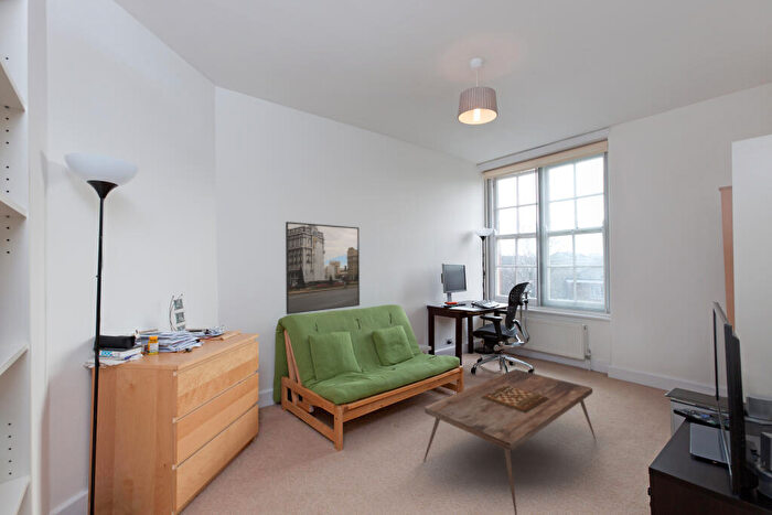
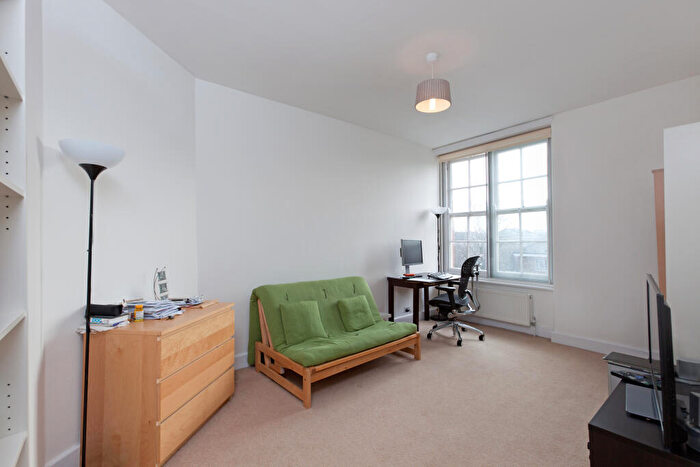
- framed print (325, 267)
- coffee table (514, 419)
